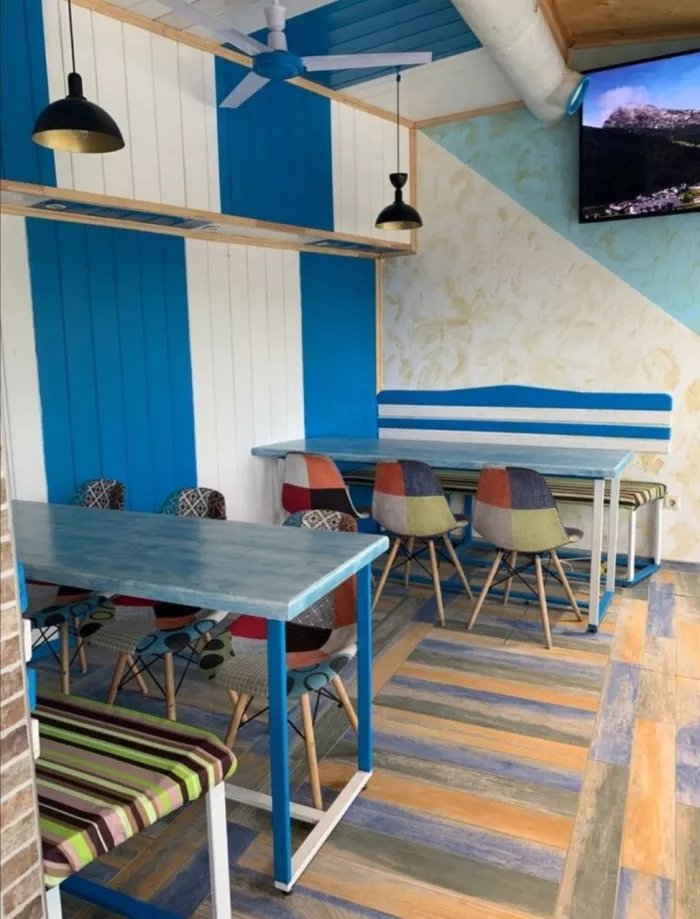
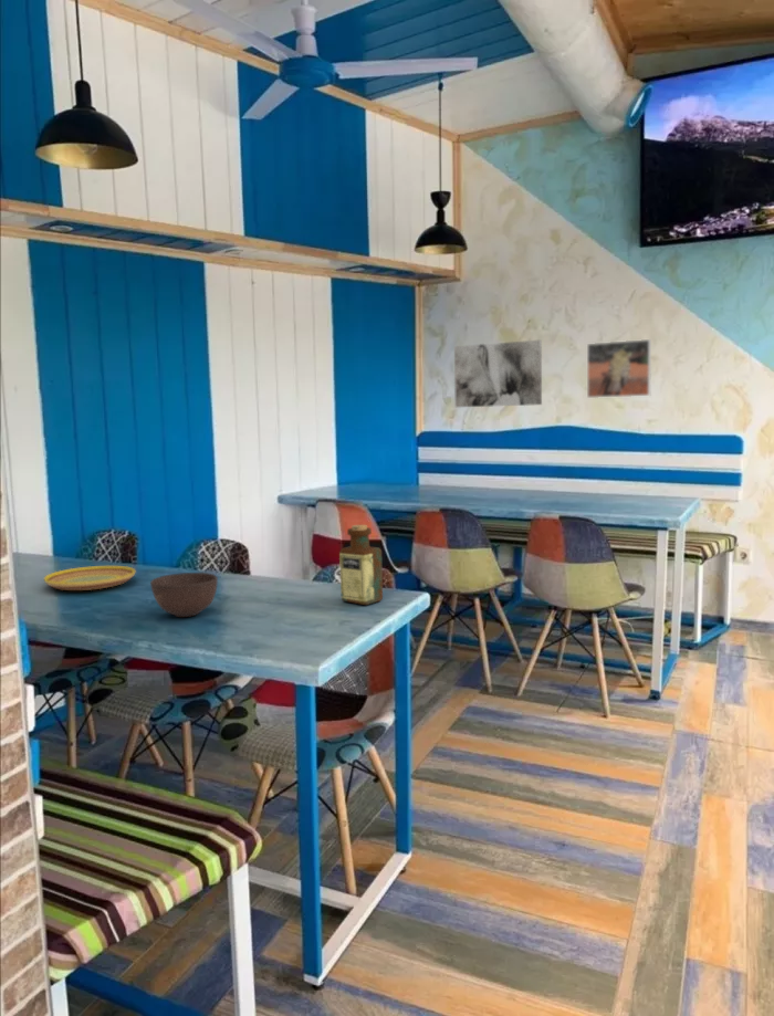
+ bowl (185, 596)
+ wall art (496, 375)
+ plate (91, 578)
+ bottle (360, 563)
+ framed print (618, 369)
